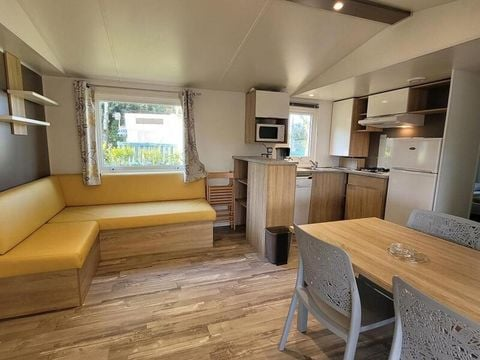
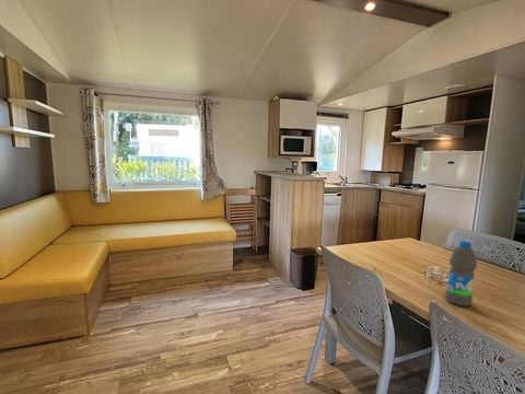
+ water bottle (462, 271)
